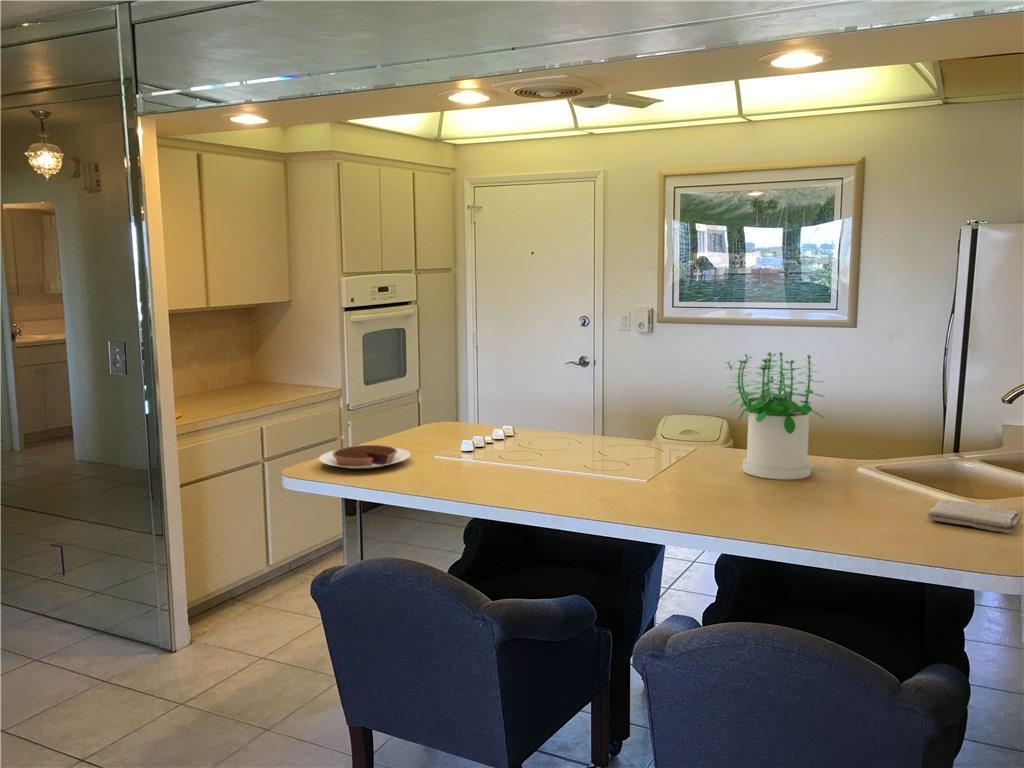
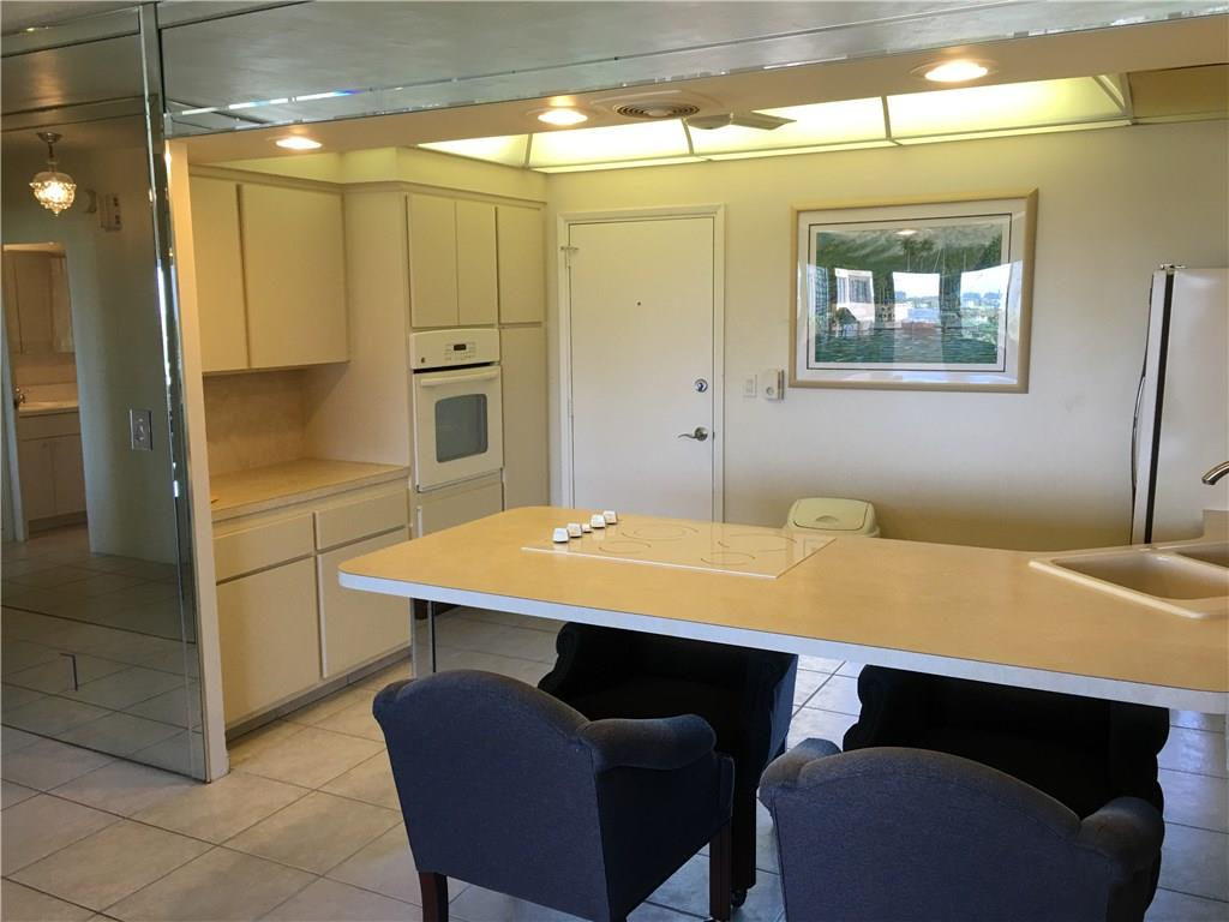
- washcloth (974, 514)
- chocolate tart (365, 456)
- potted plant (771, 412)
